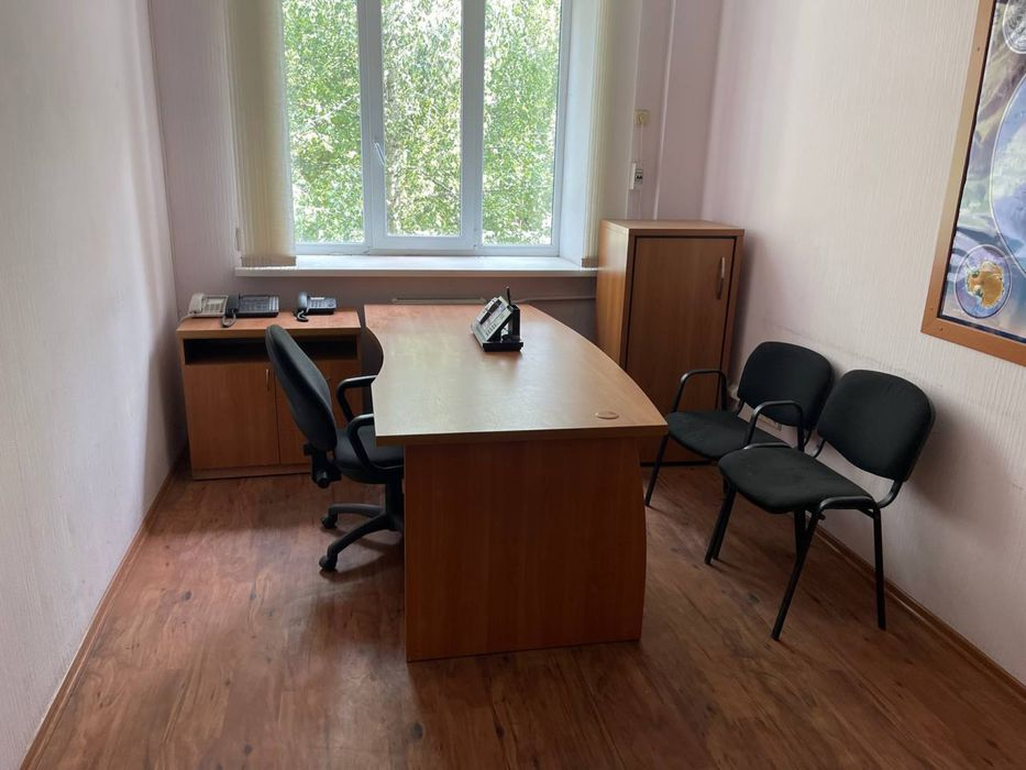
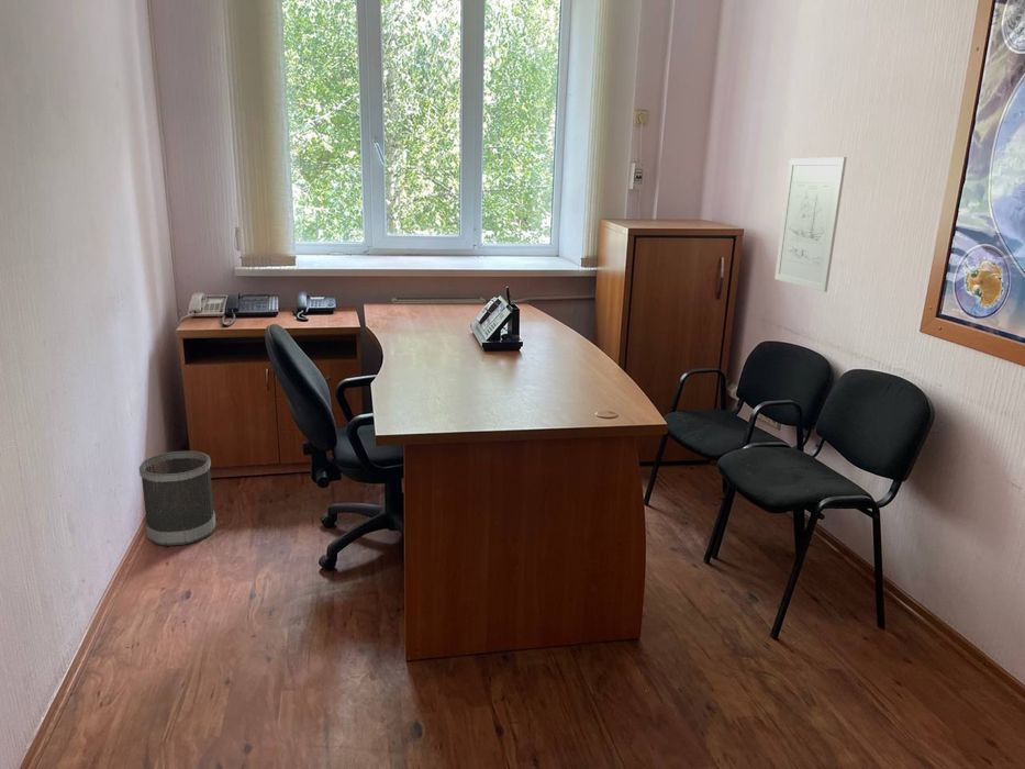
+ wall art (807, 223)
+ wastebasket (178, 497)
